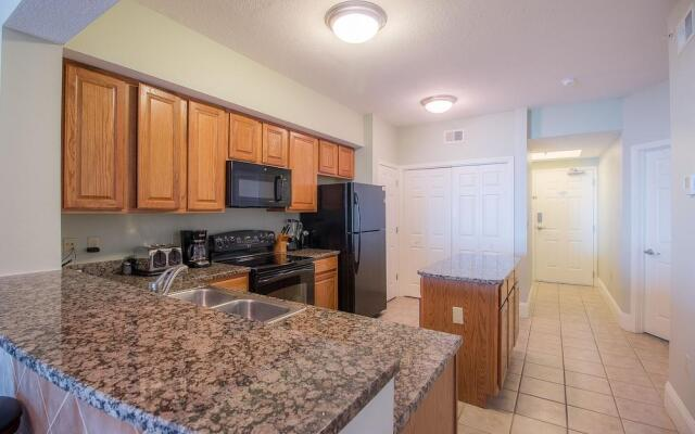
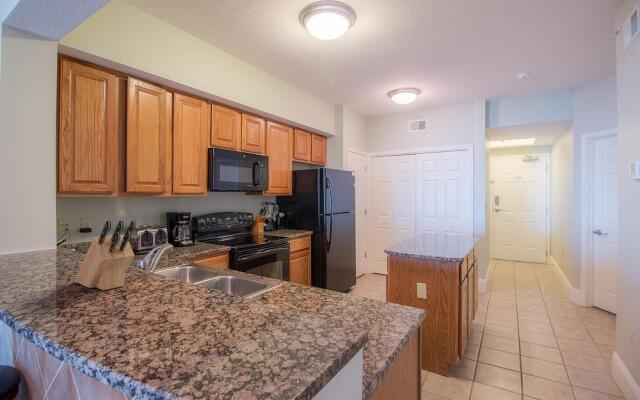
+ knife block (106, 252)
